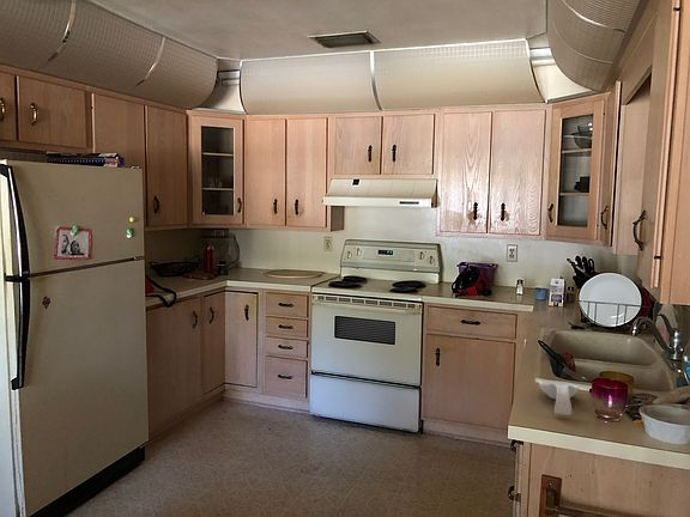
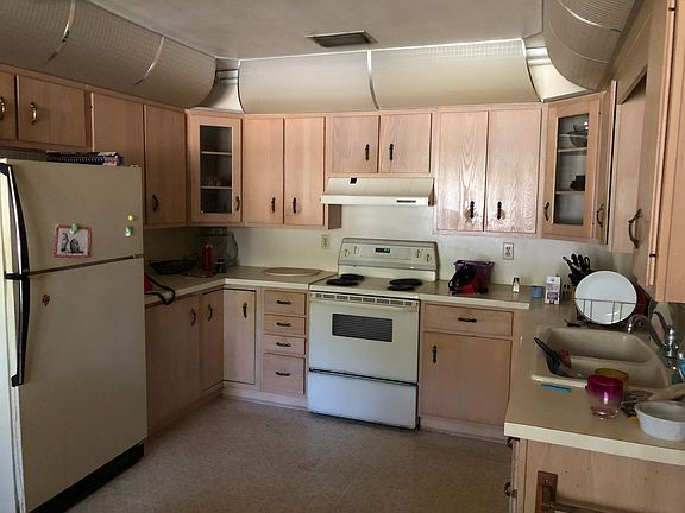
- spoon rest (561, 391)
